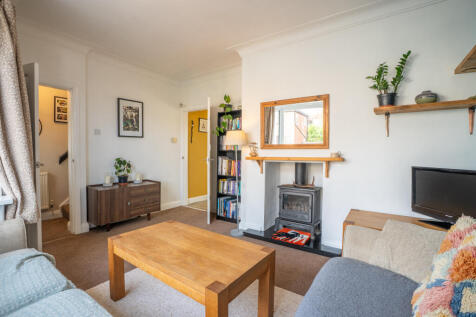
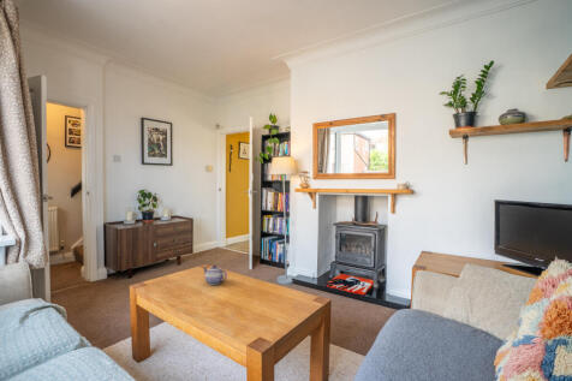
+ teapot (214, 274)
